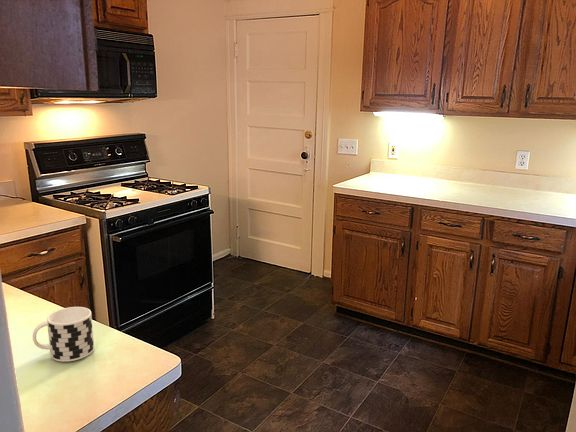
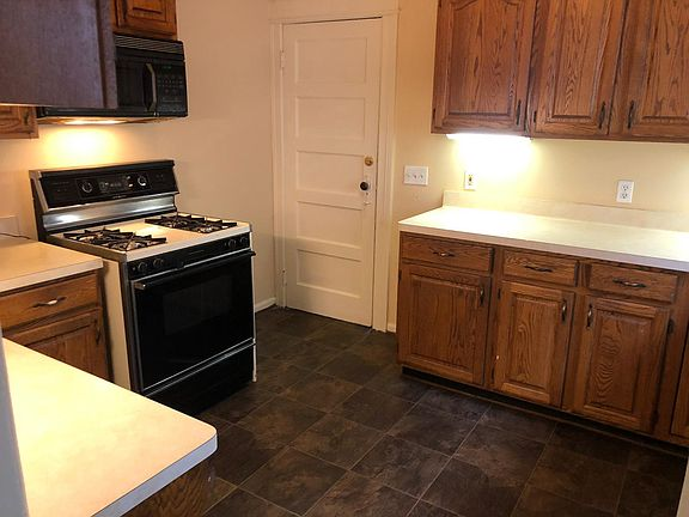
- cup (63, 335)
